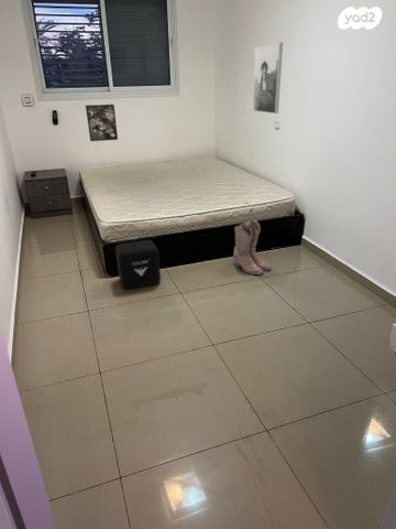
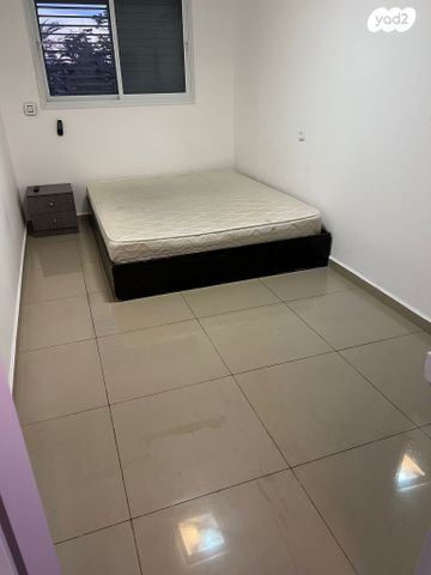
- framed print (101, 122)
- boots (252, 245)
- air purifier (138, 264)
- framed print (266, 79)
